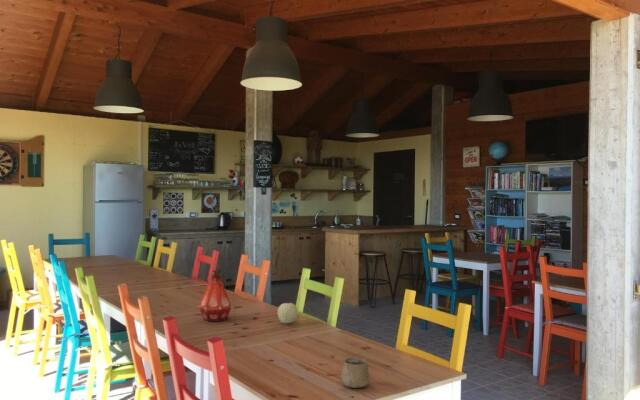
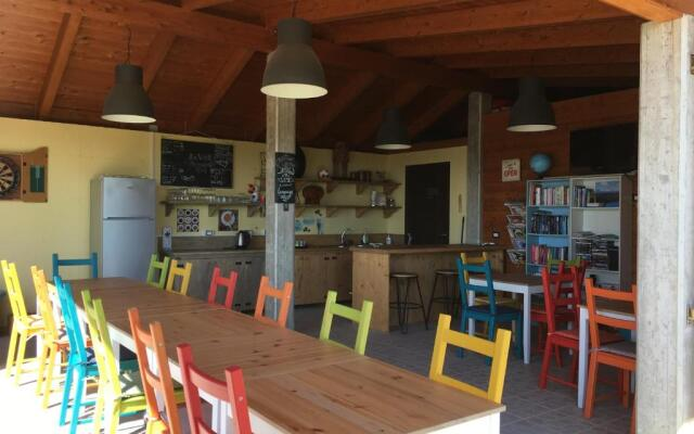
- cup (355, 373)
- fruit (287, 312)
- bottle (216, 294)
